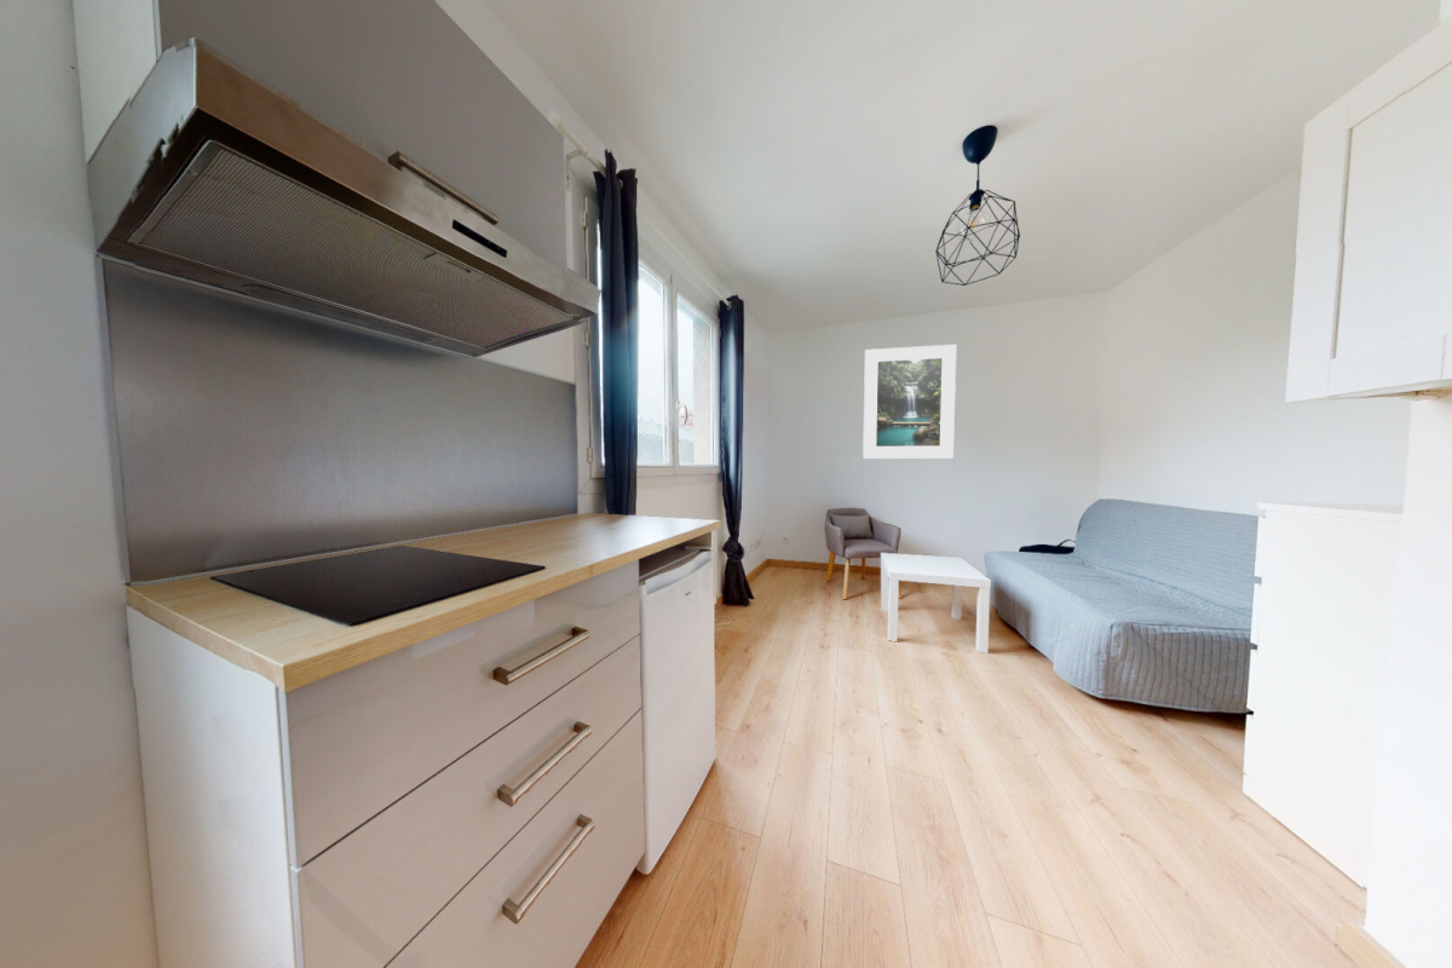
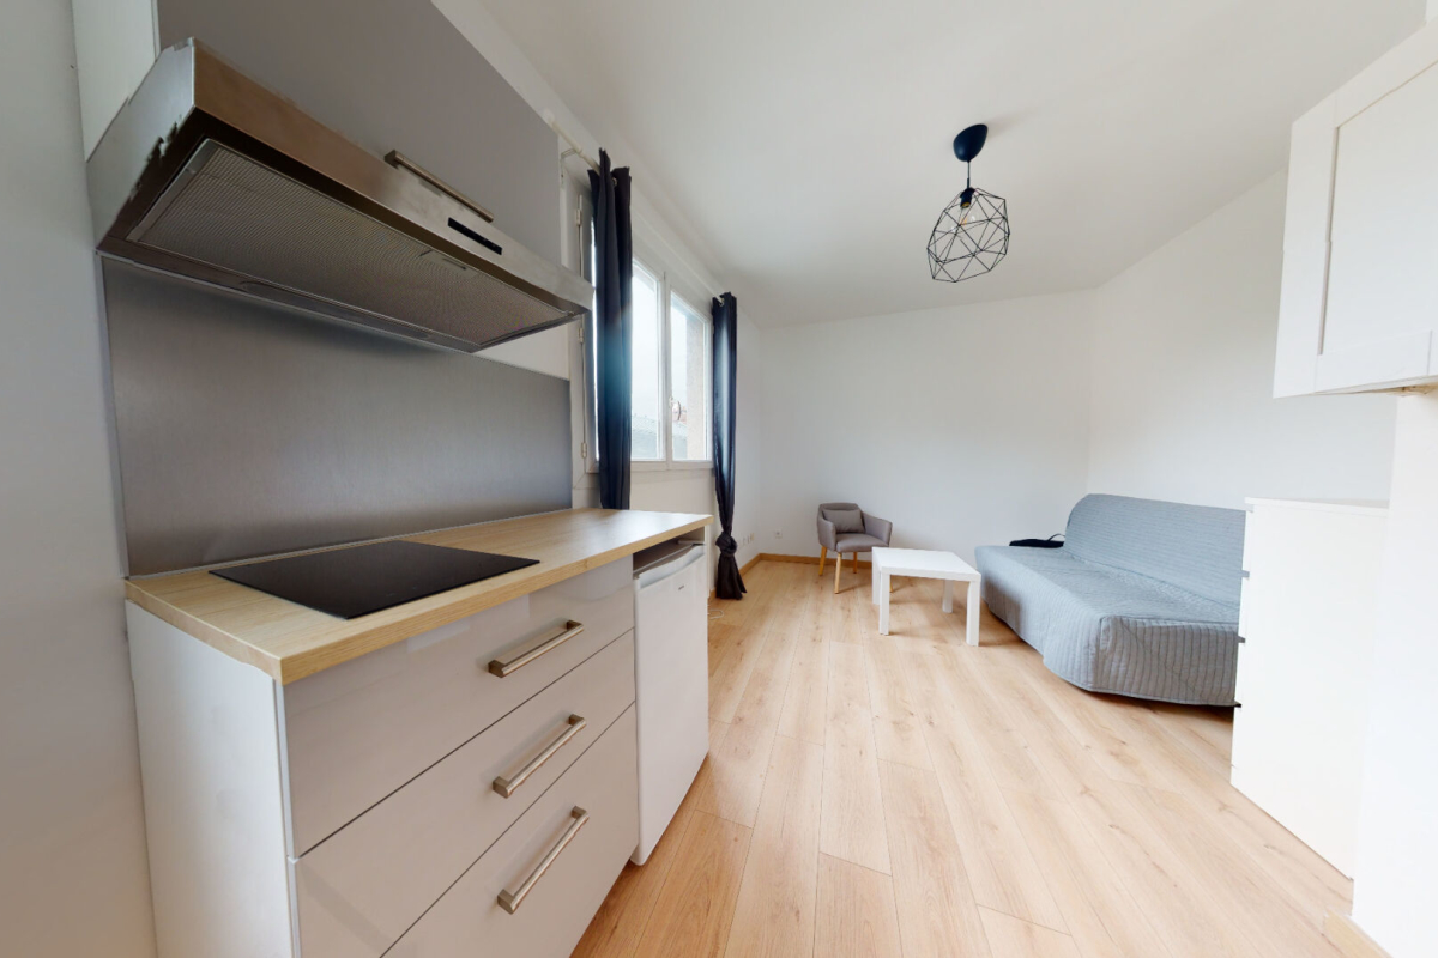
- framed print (908, 403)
